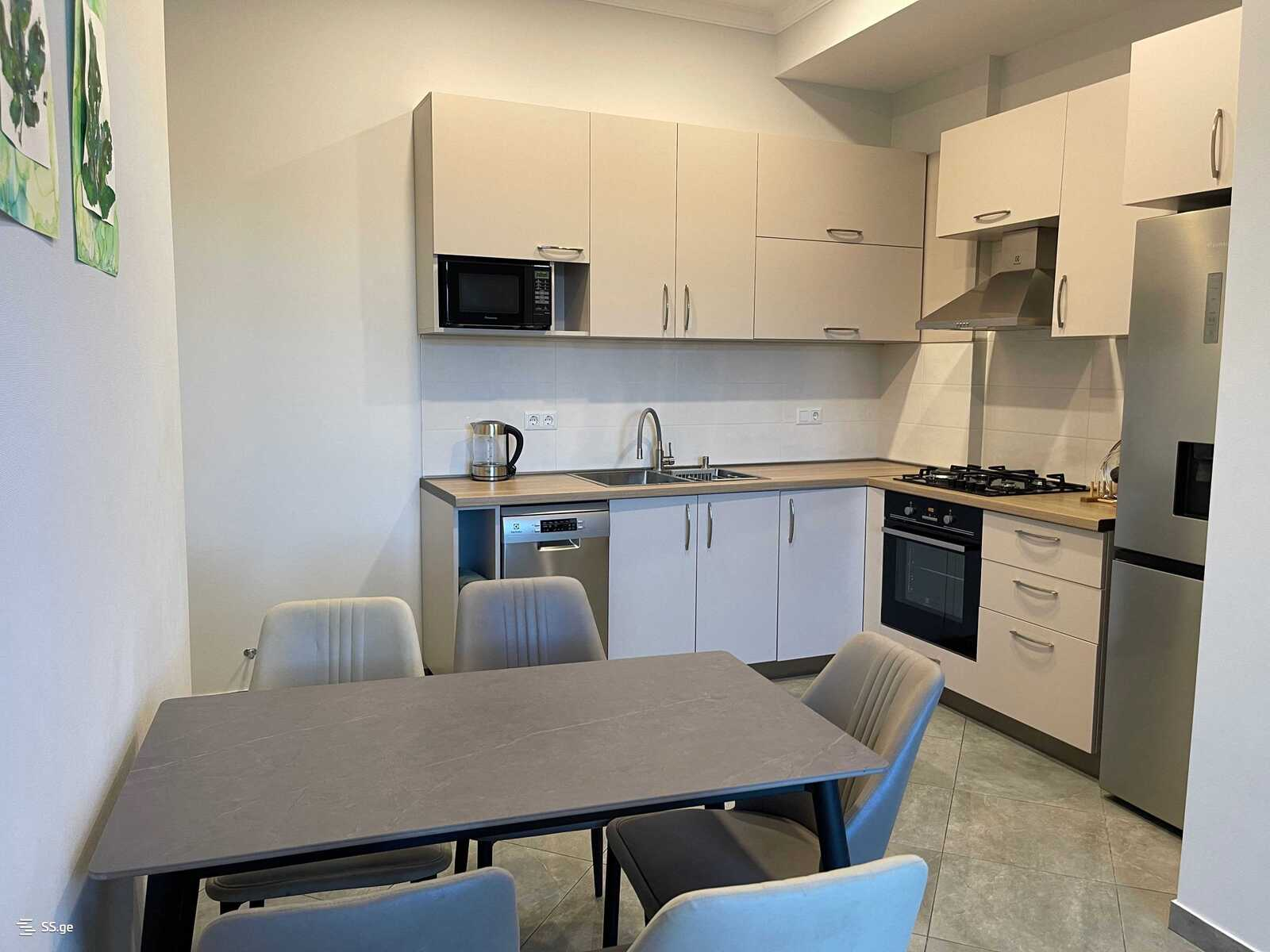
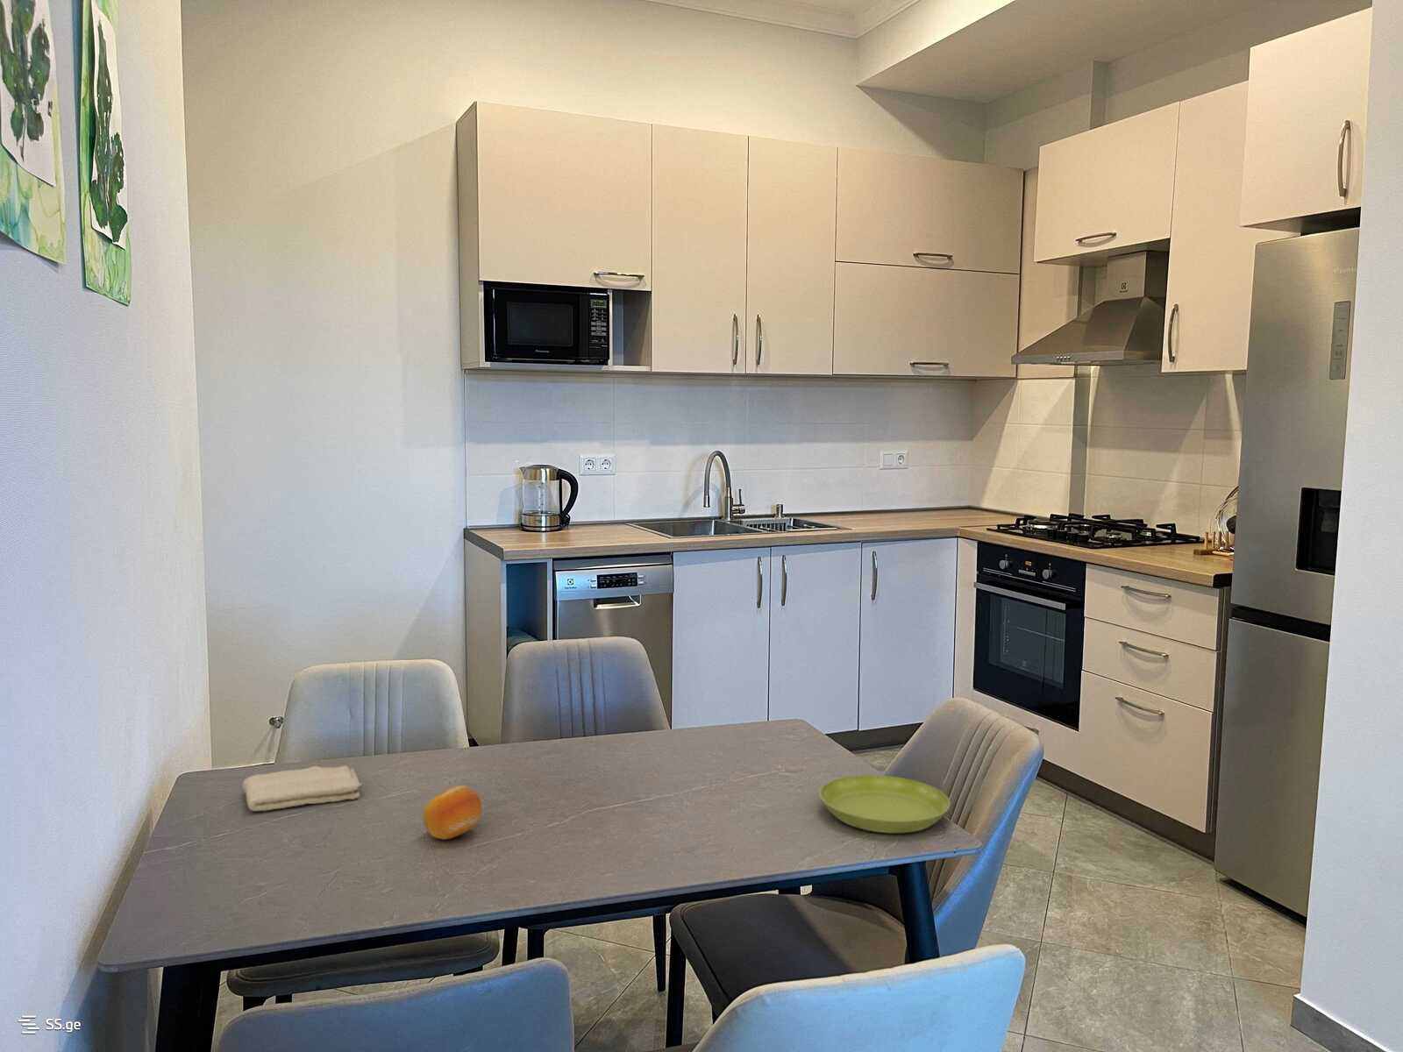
+ saucer (883, 804)
+ fruit (453, 812)
+ washcloth (303, 787)
